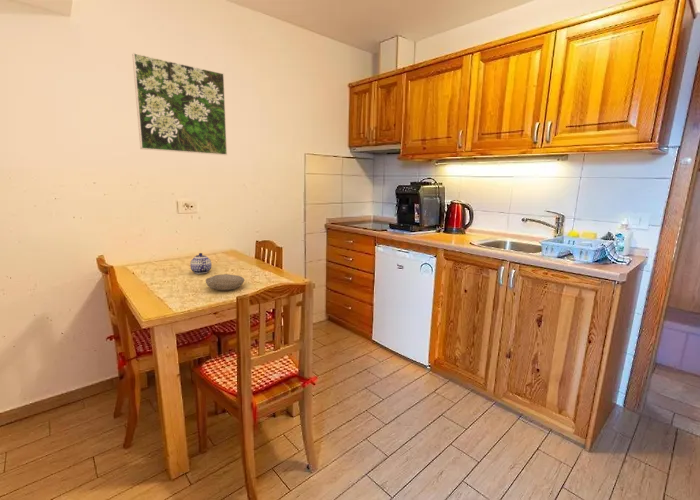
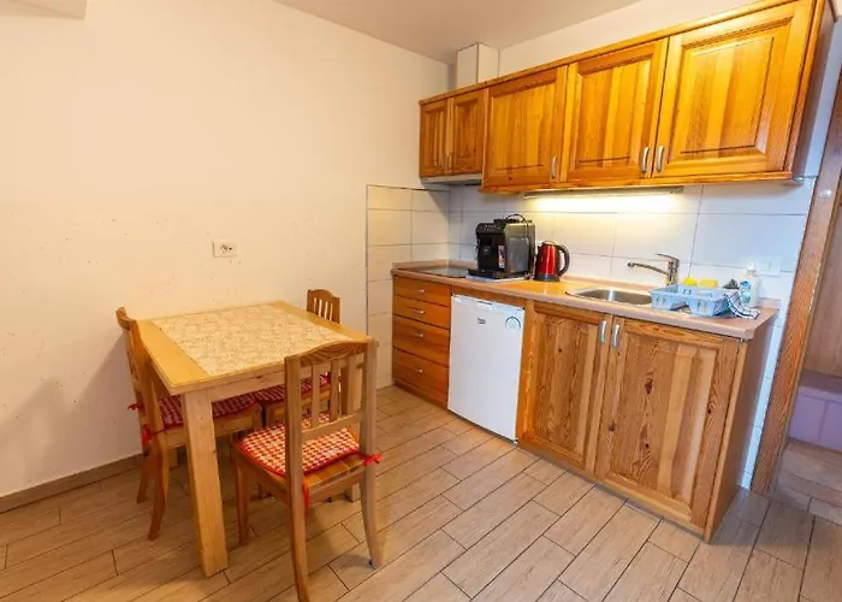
- teapot (200, 262)
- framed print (184, 109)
- bowl (225, 282)
